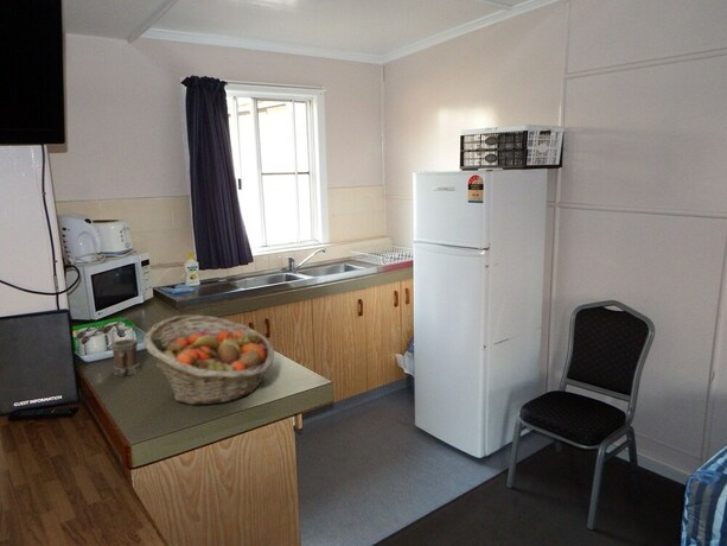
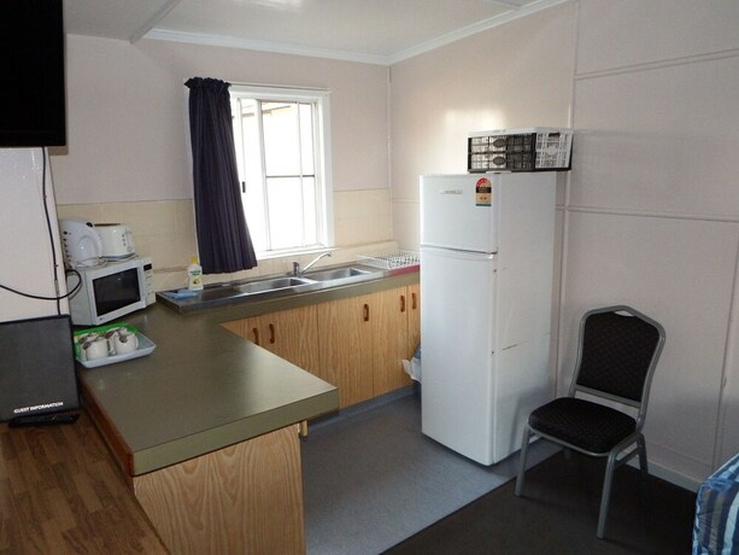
- fruit basket (212, 354)
- mug (125, 357)
